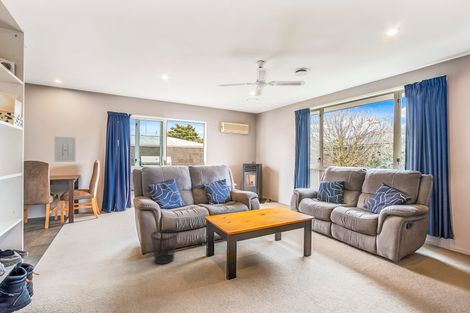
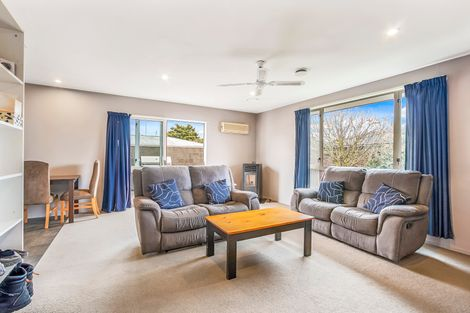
- wall art (65, 149)
- wastebasket (164, 246)
